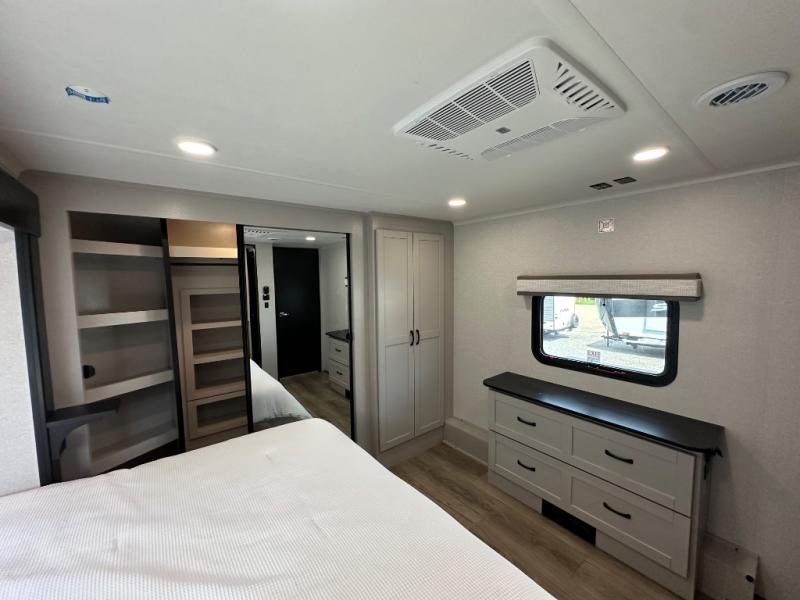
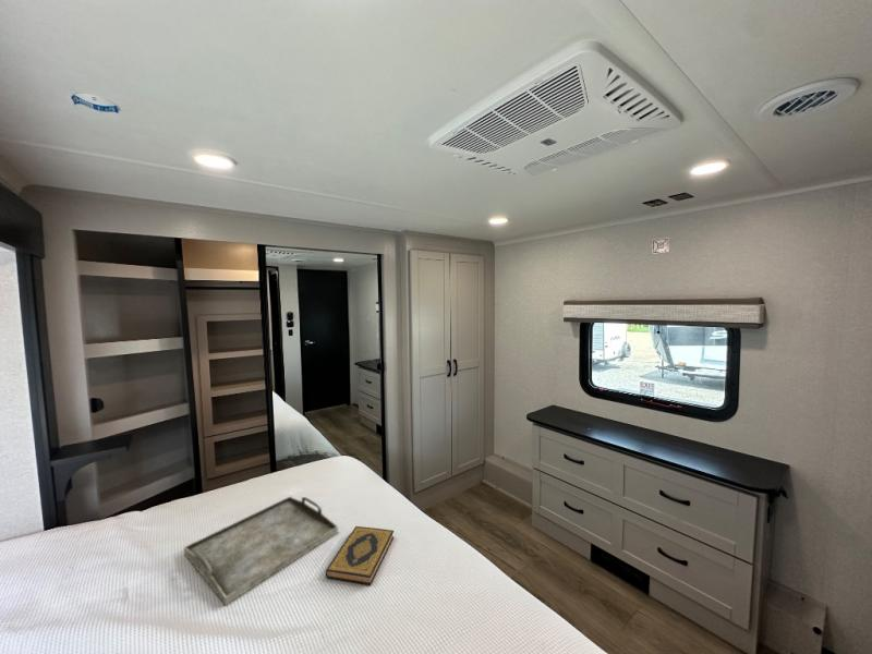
+ serving tray (264, 533)
+ hardback book (362, 552)
